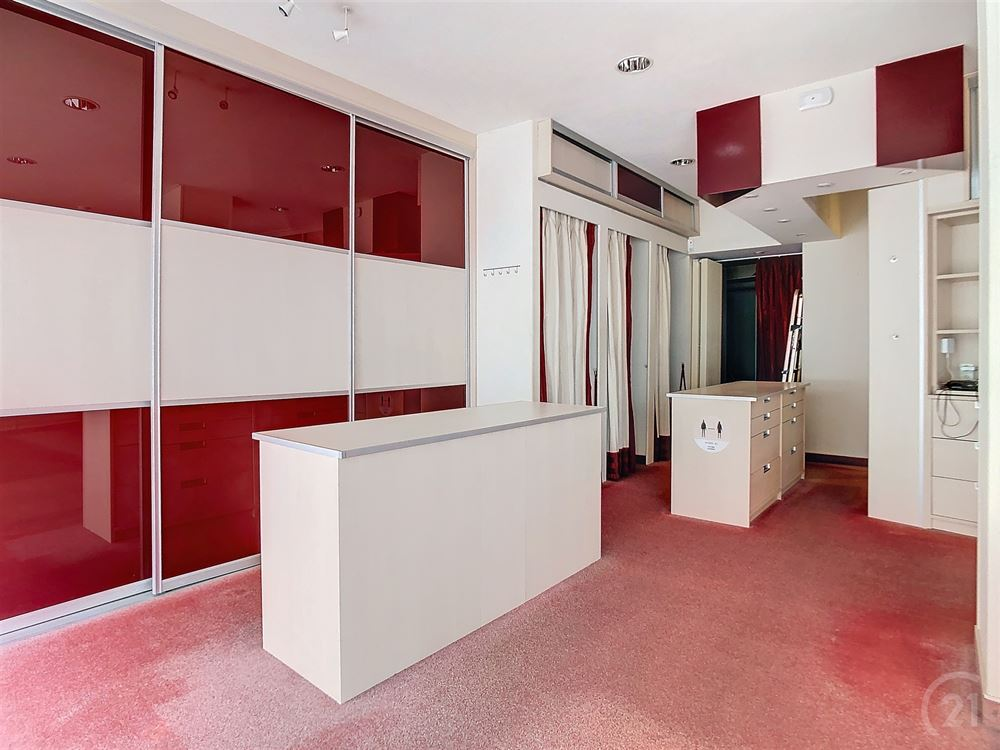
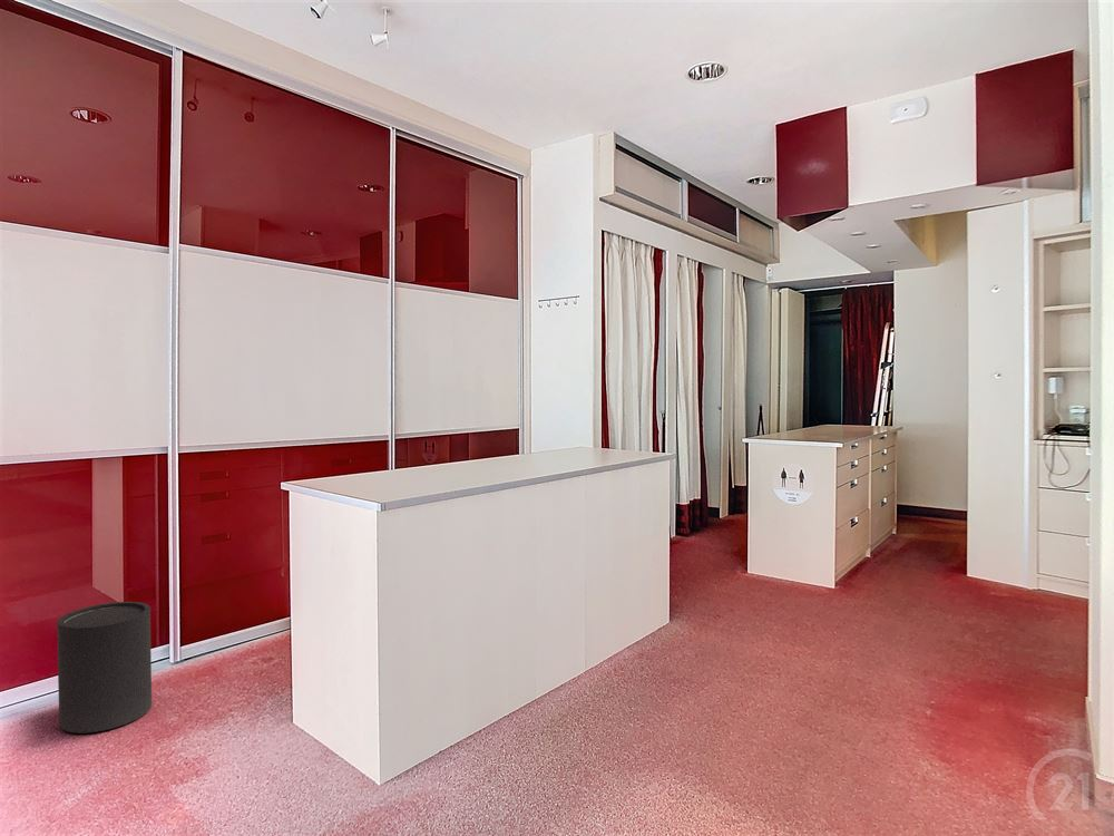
+ trash can (106, 663)
